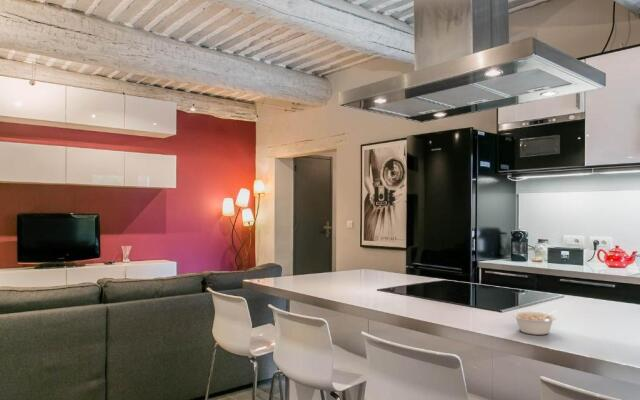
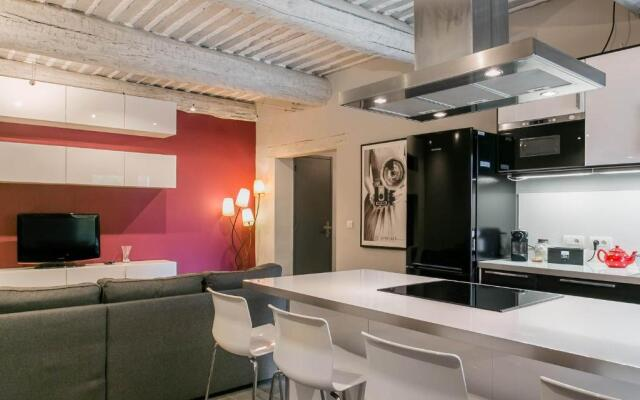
- legume (534, 321)
